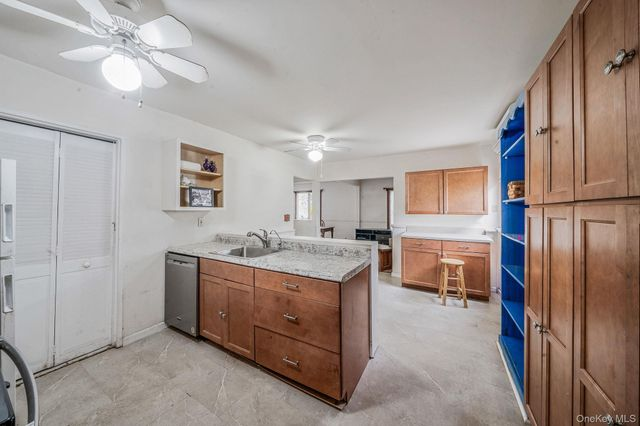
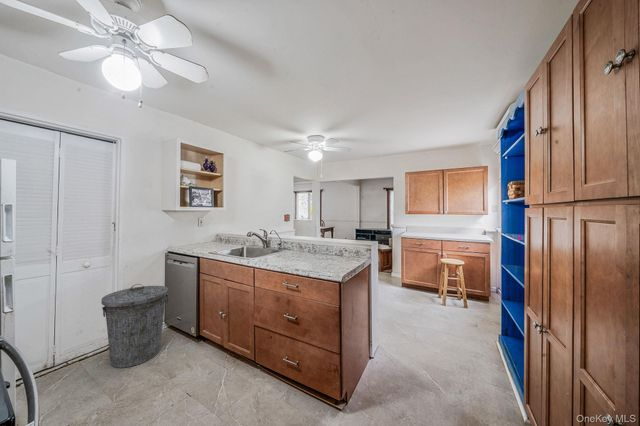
+ trash can (136, 319)
